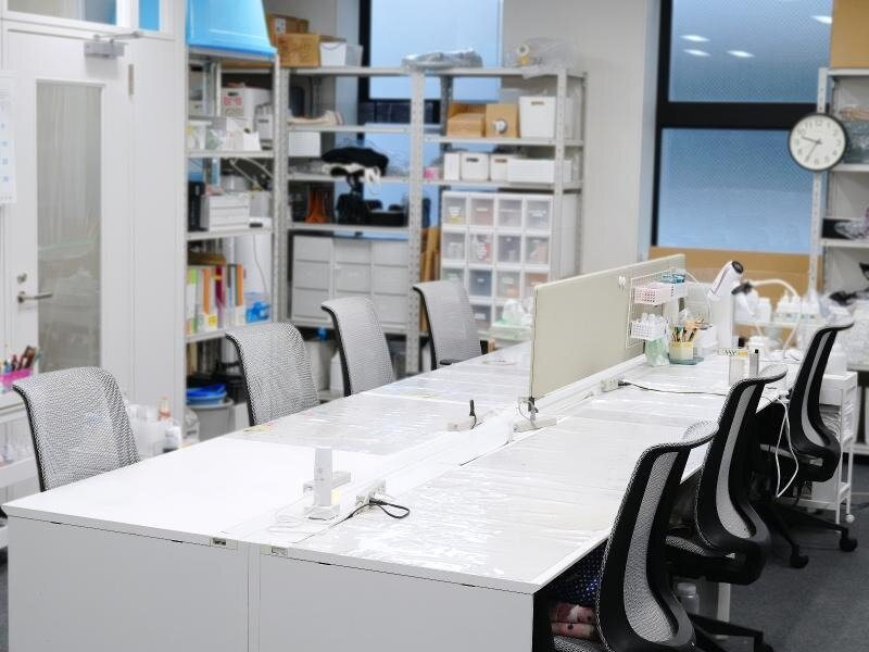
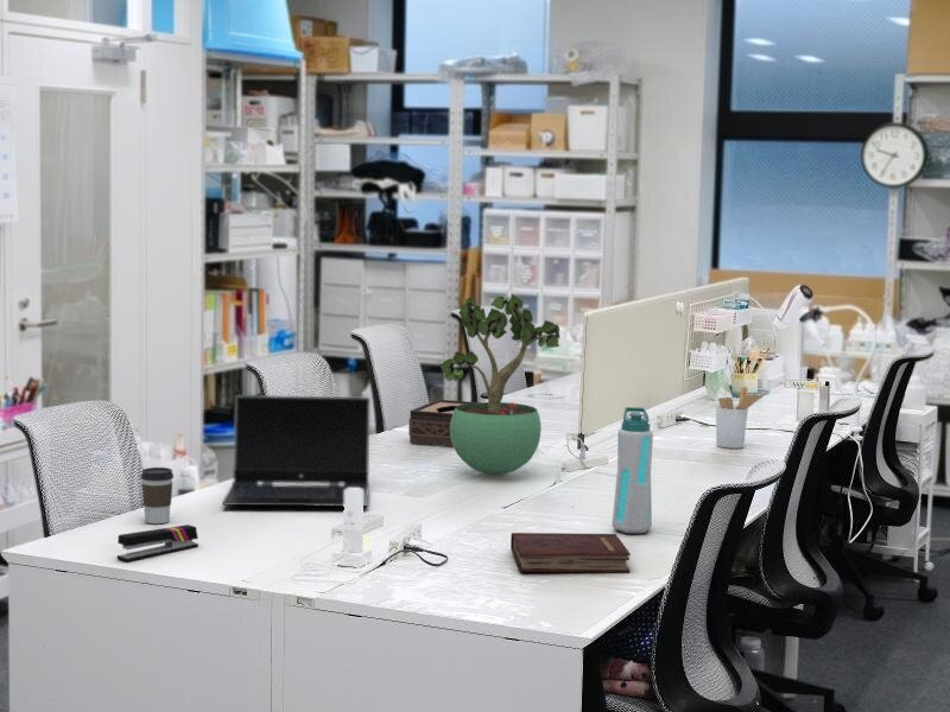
+ coffee cup (157, 495)
+ tissue box (448, 422)
+ potted plant (501, 383)
+ stapler (158, 540)
+ laptop computer (298, 451)
+ water bottle (633, 470)
+ utensil holder (737, 418)
+ hardback book (568, 551)
